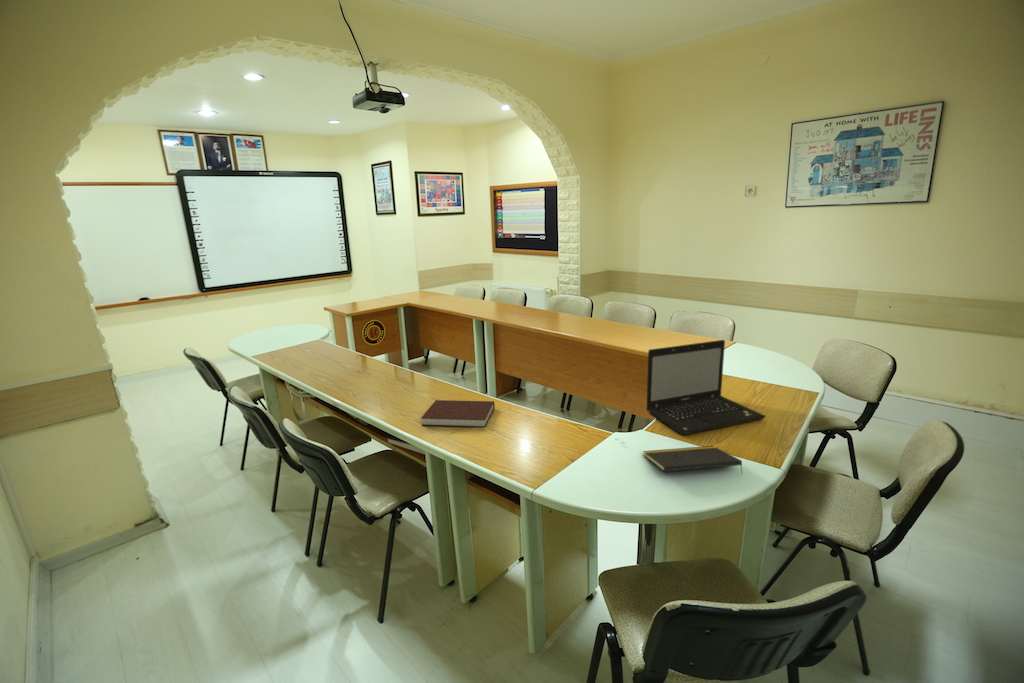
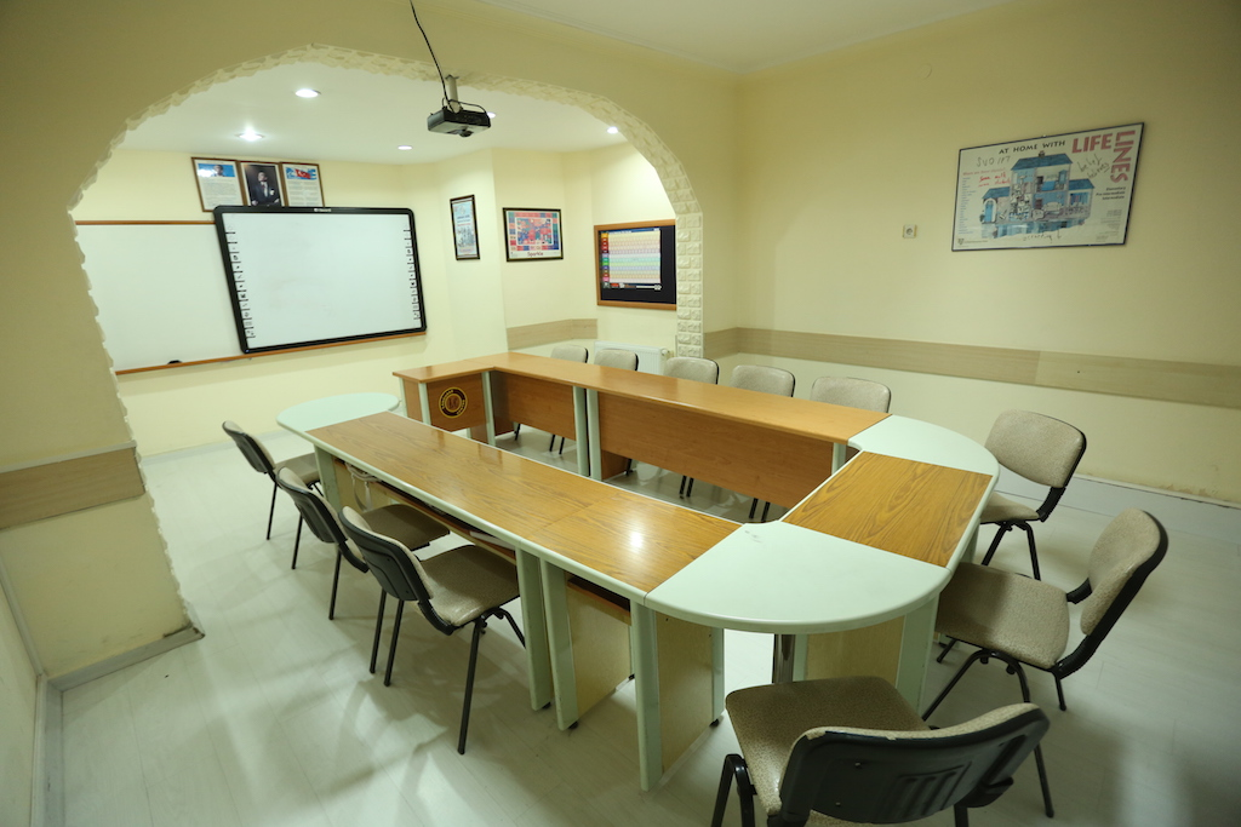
- laptop (705, 384)
- notebook (459, 412)
- notepad (689, 457)
